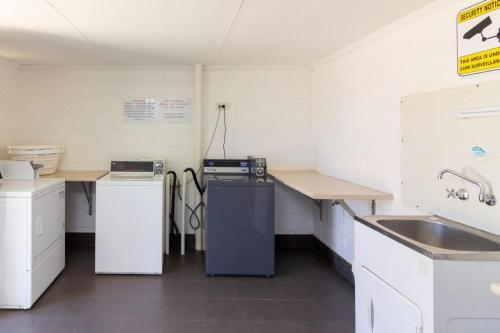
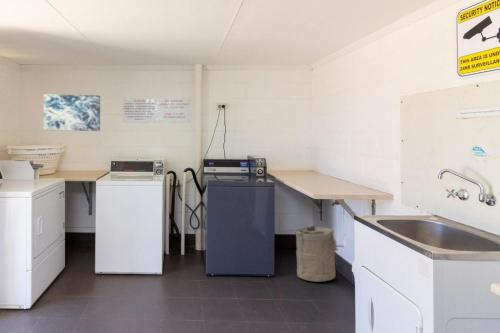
+ laundry hamper (315, 250)
+ wall art (72, 112)
